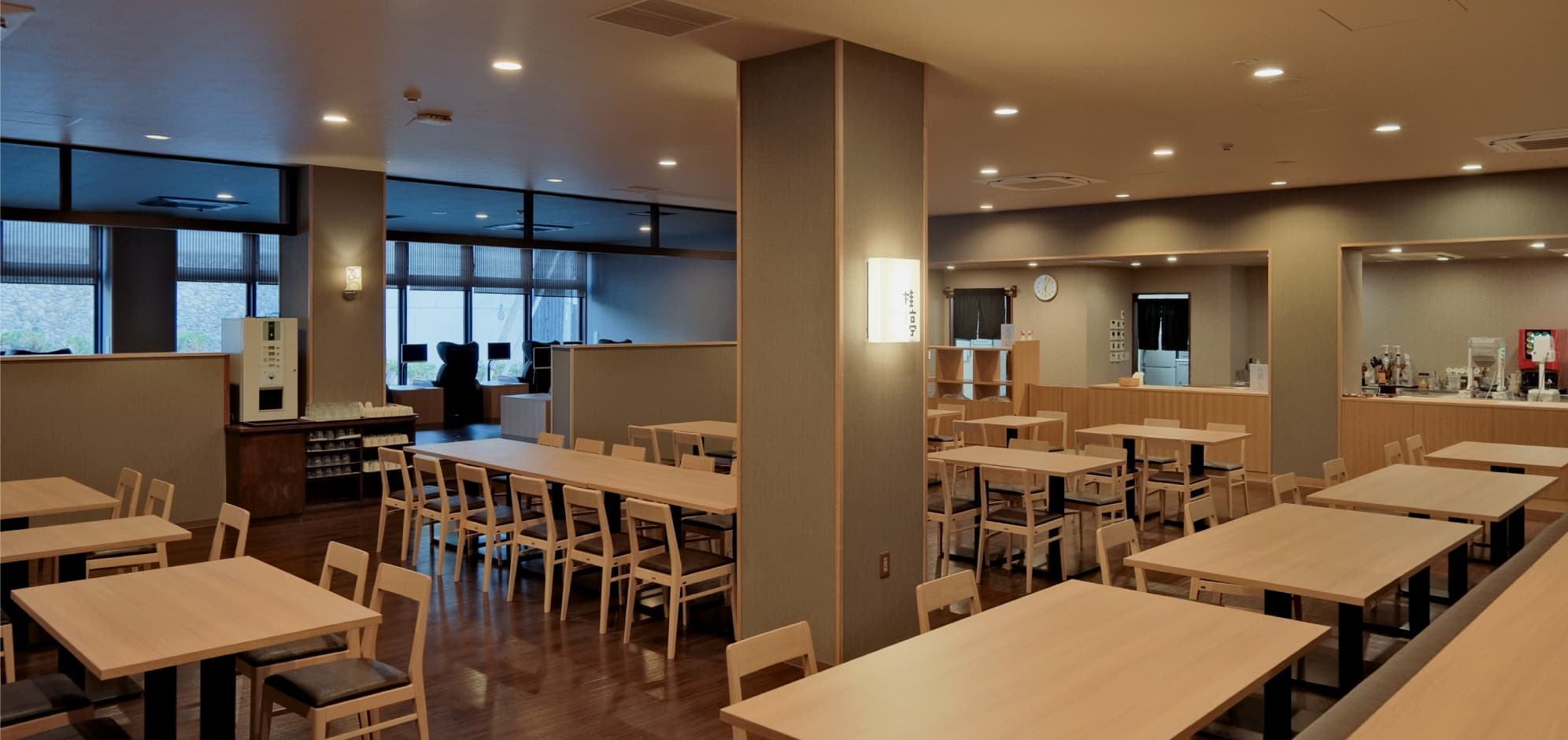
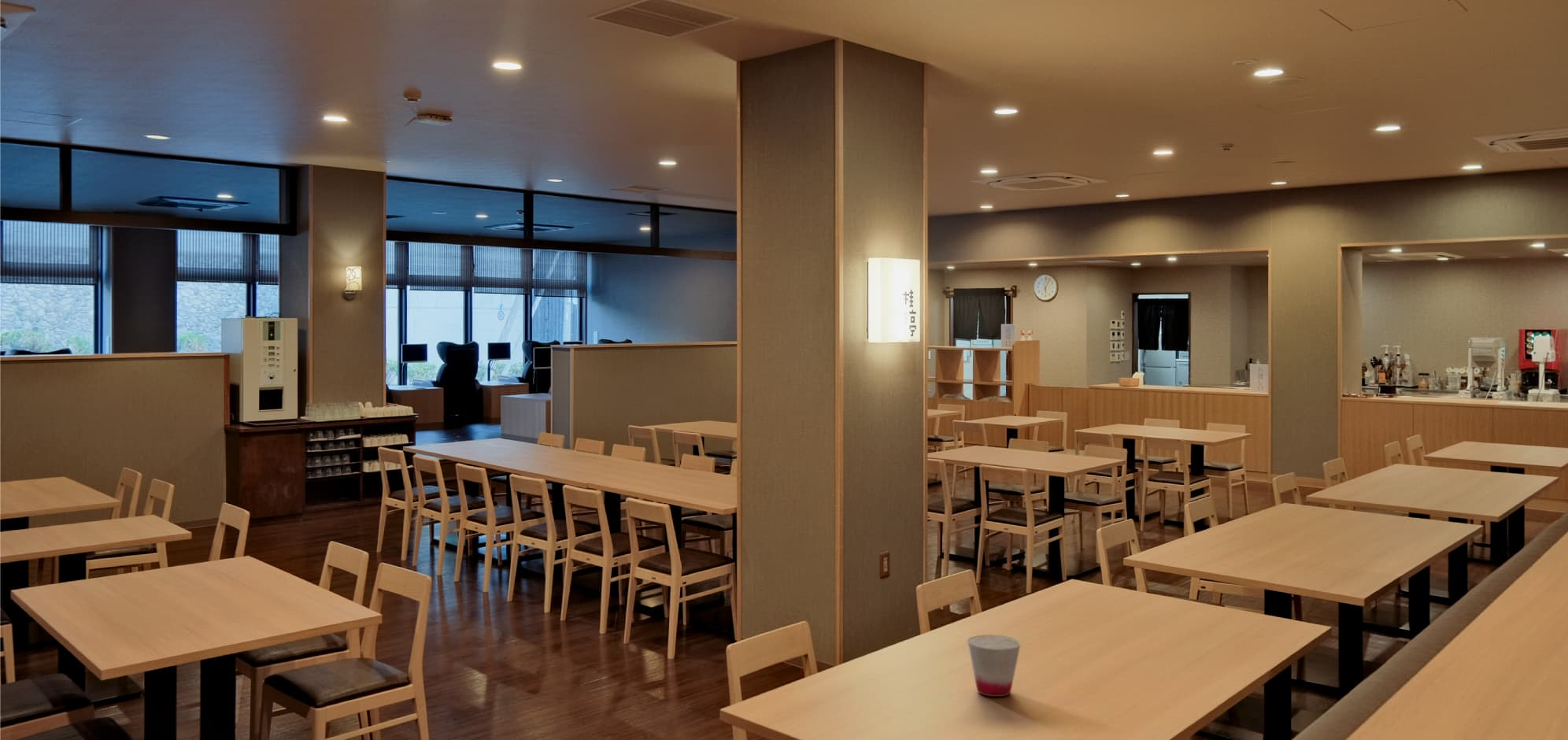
+ cup (993, 667)
